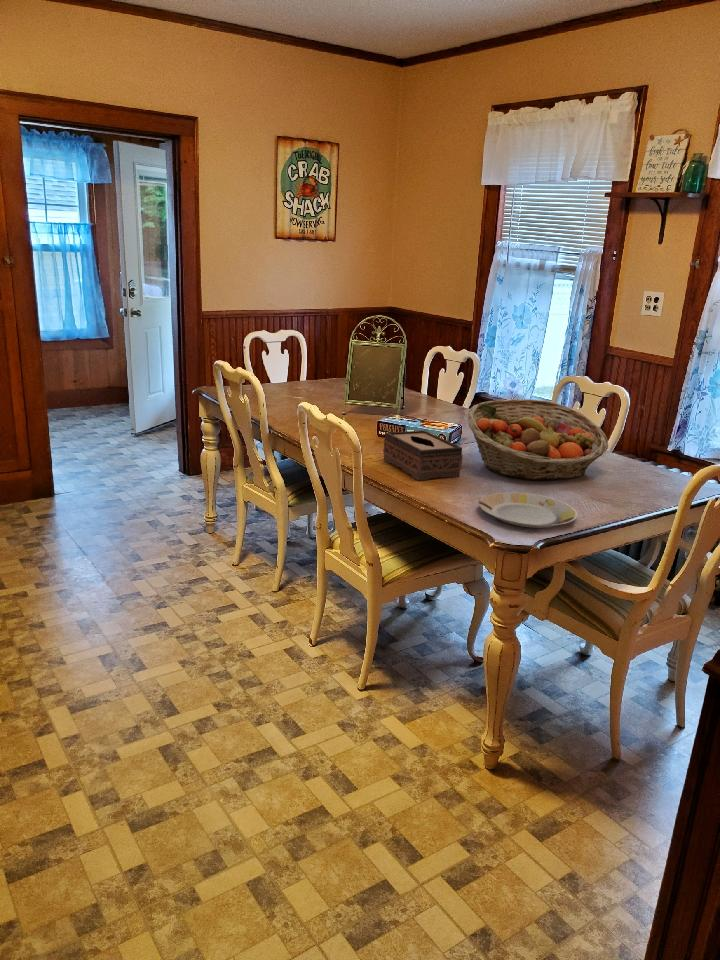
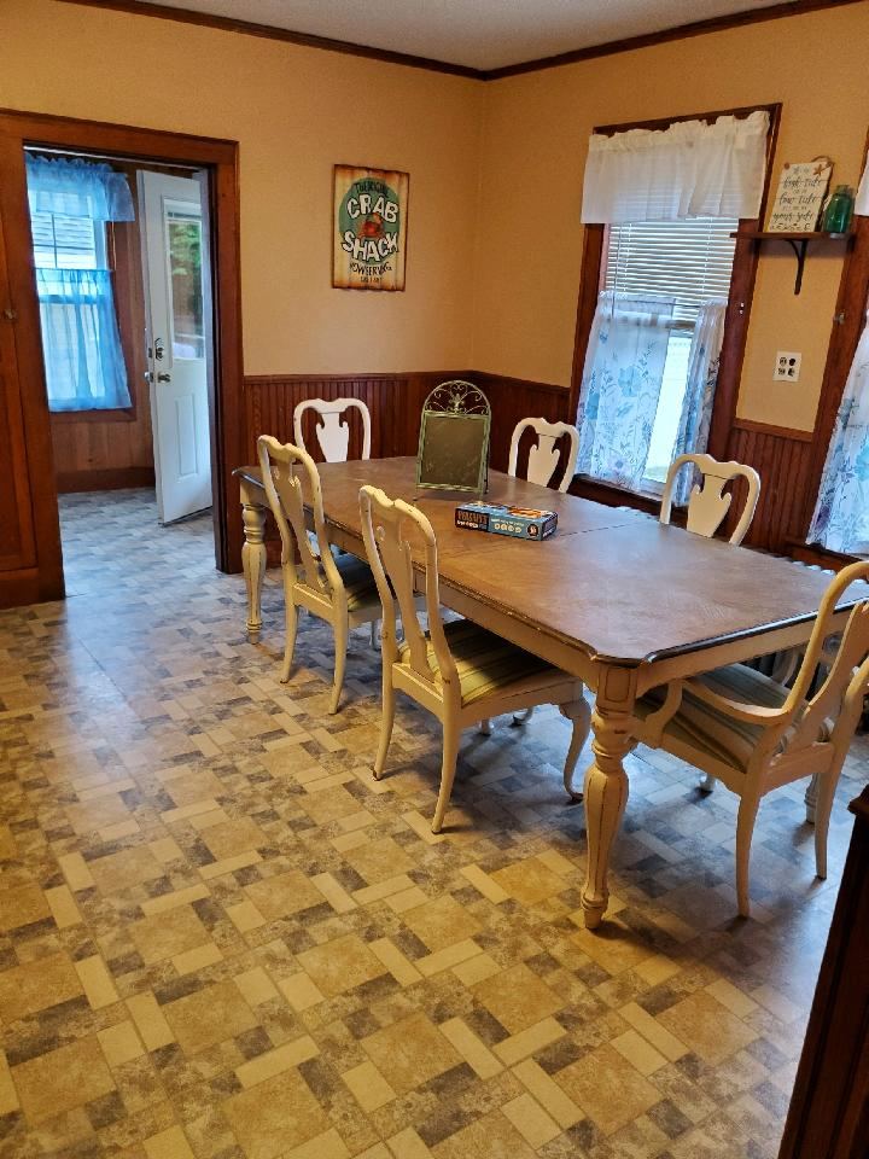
- tissue box (421, 454)
- plate (527, 511)
- fruit basket (535, 438)
